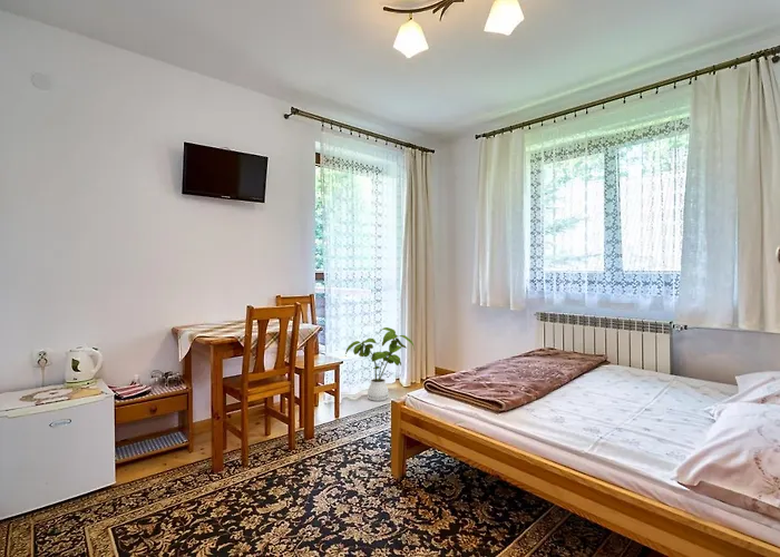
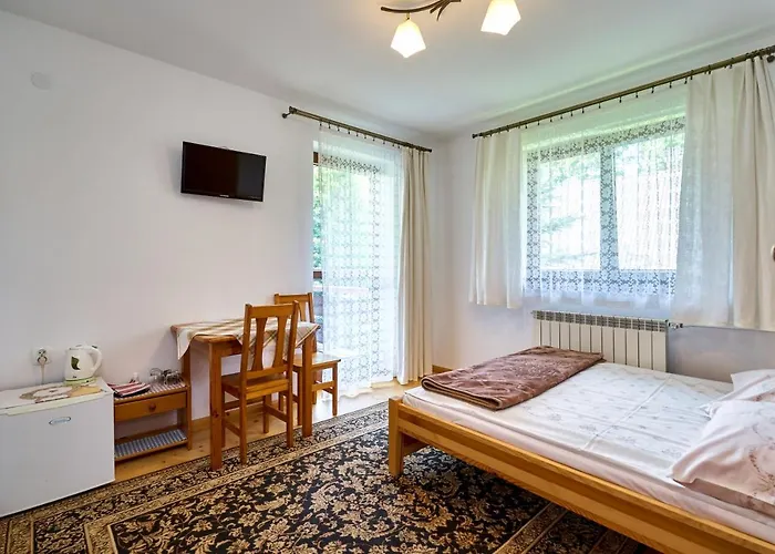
- house plant (388, 362)
